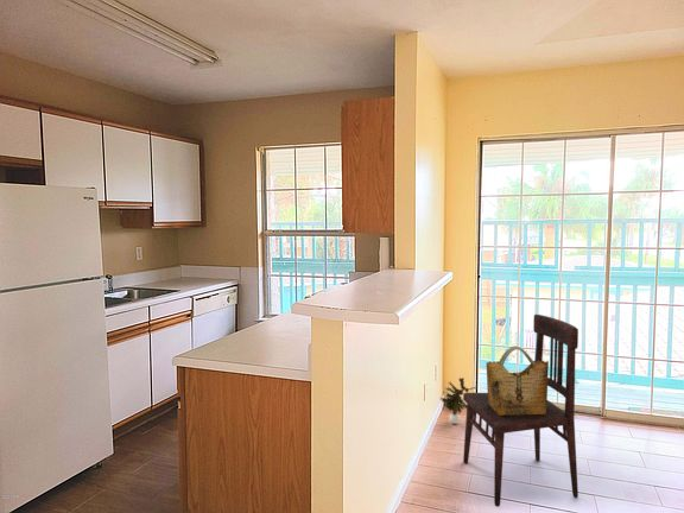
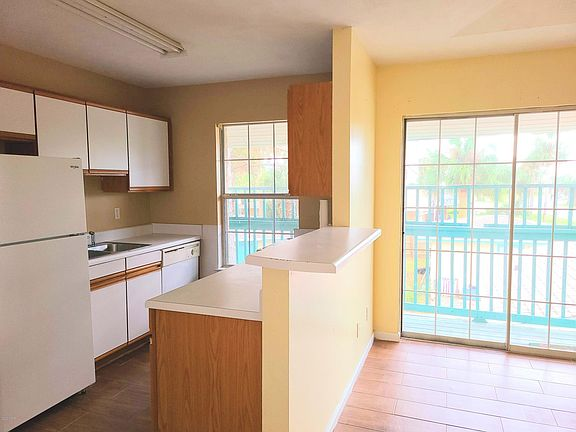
- potted plant (458, 400)
- grocery bag (517, 378)
- dining chair (524, 414)
